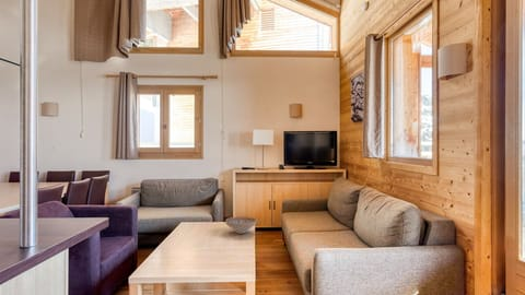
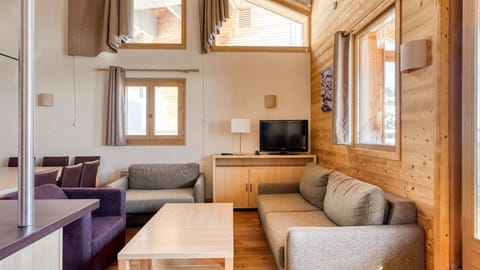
- decorative bowl (241, 225)
